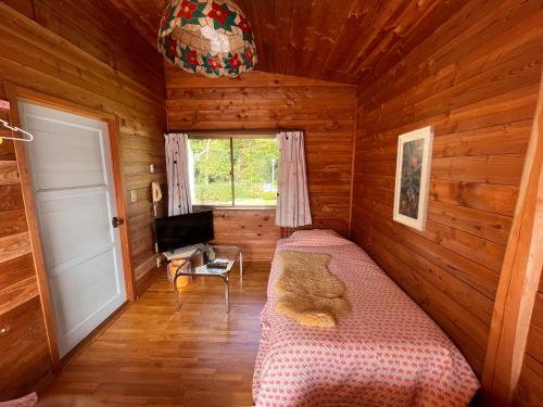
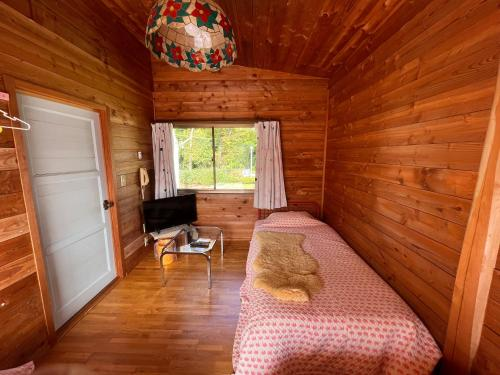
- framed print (411, 179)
